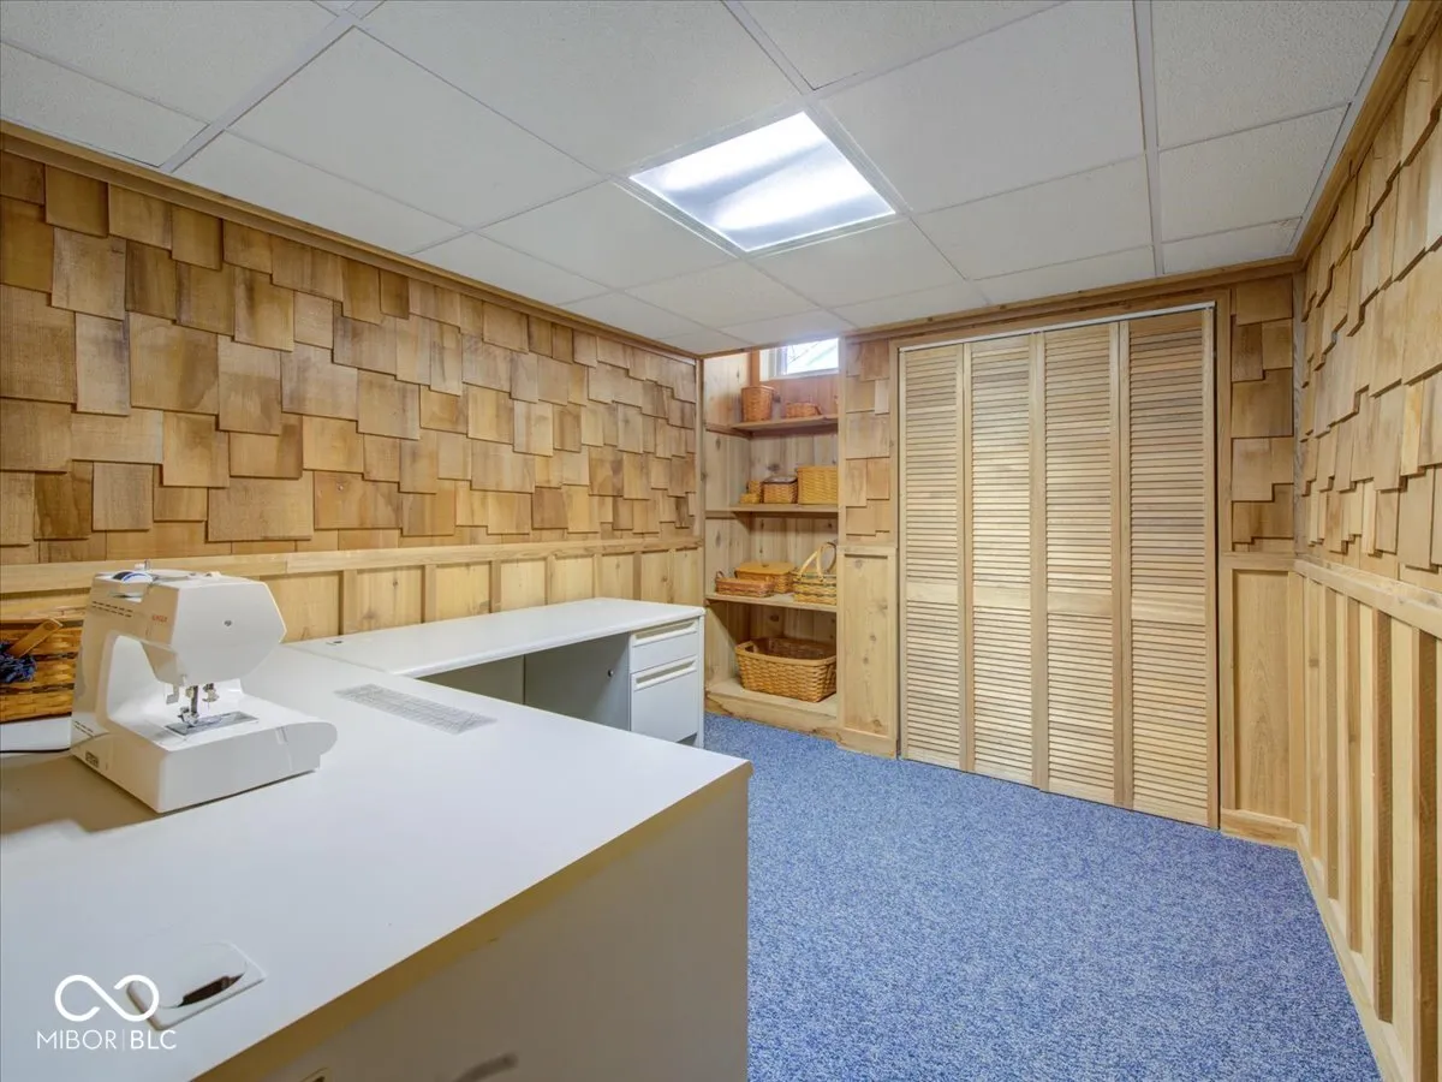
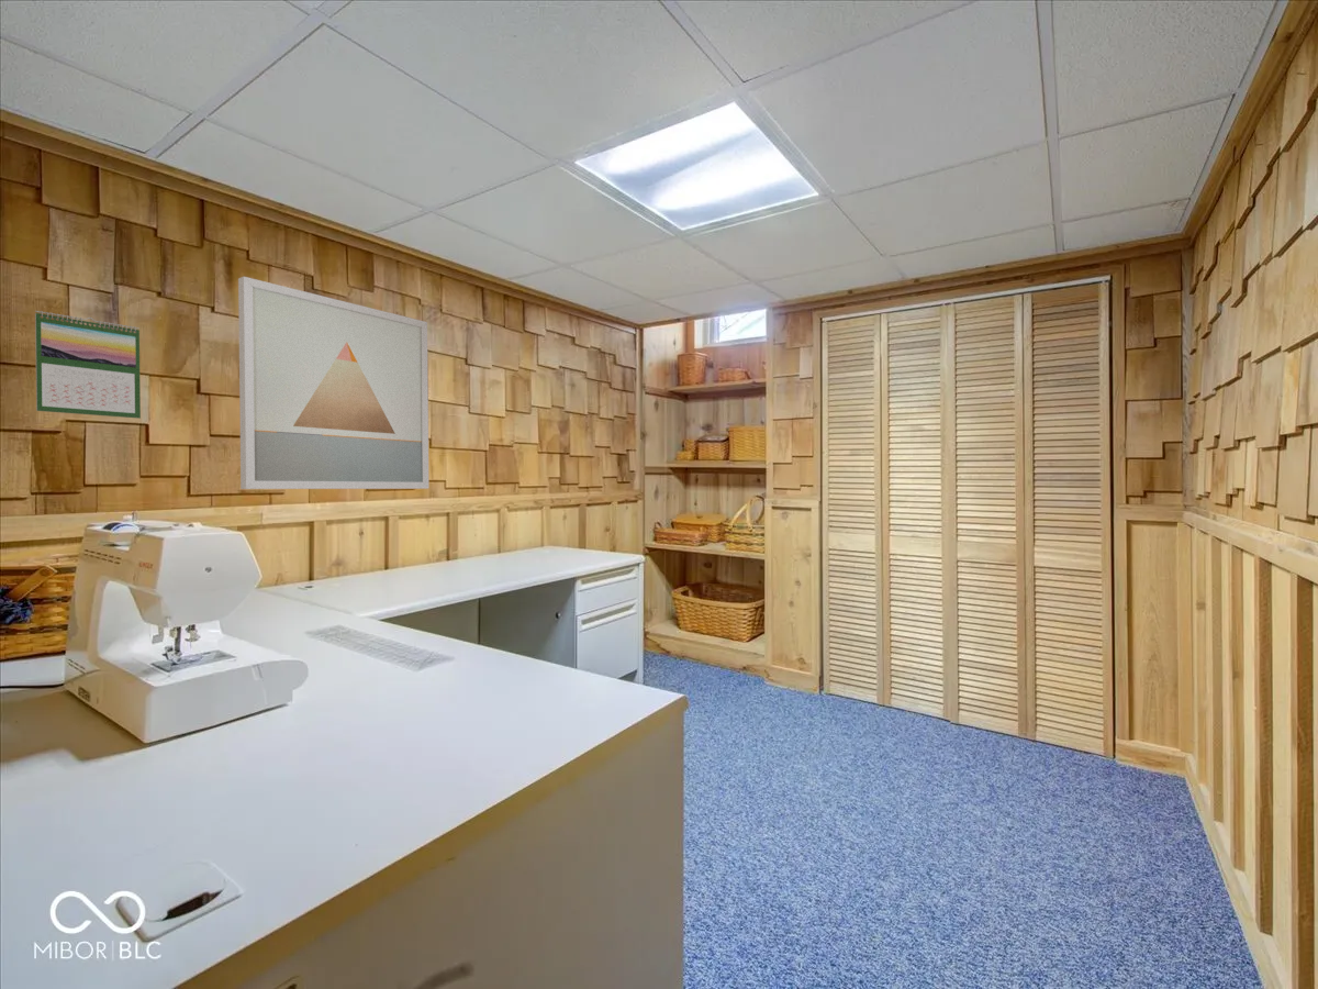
+ wall art (344, 396)
+ calendar (90, 366)
